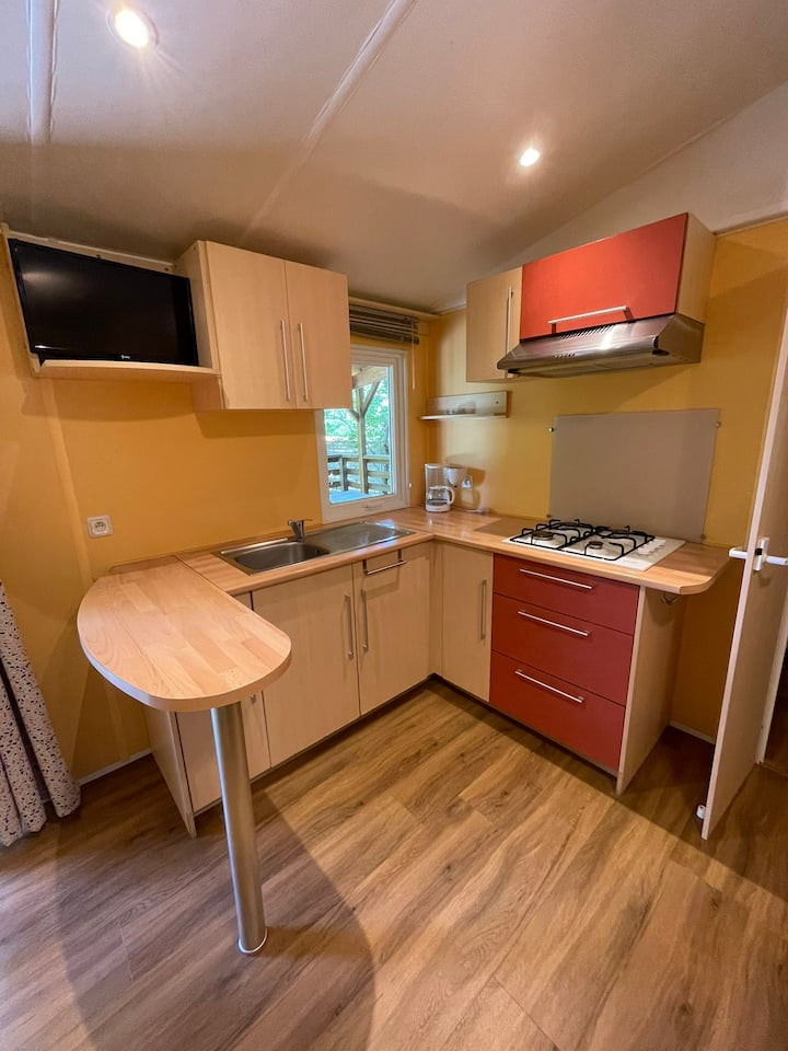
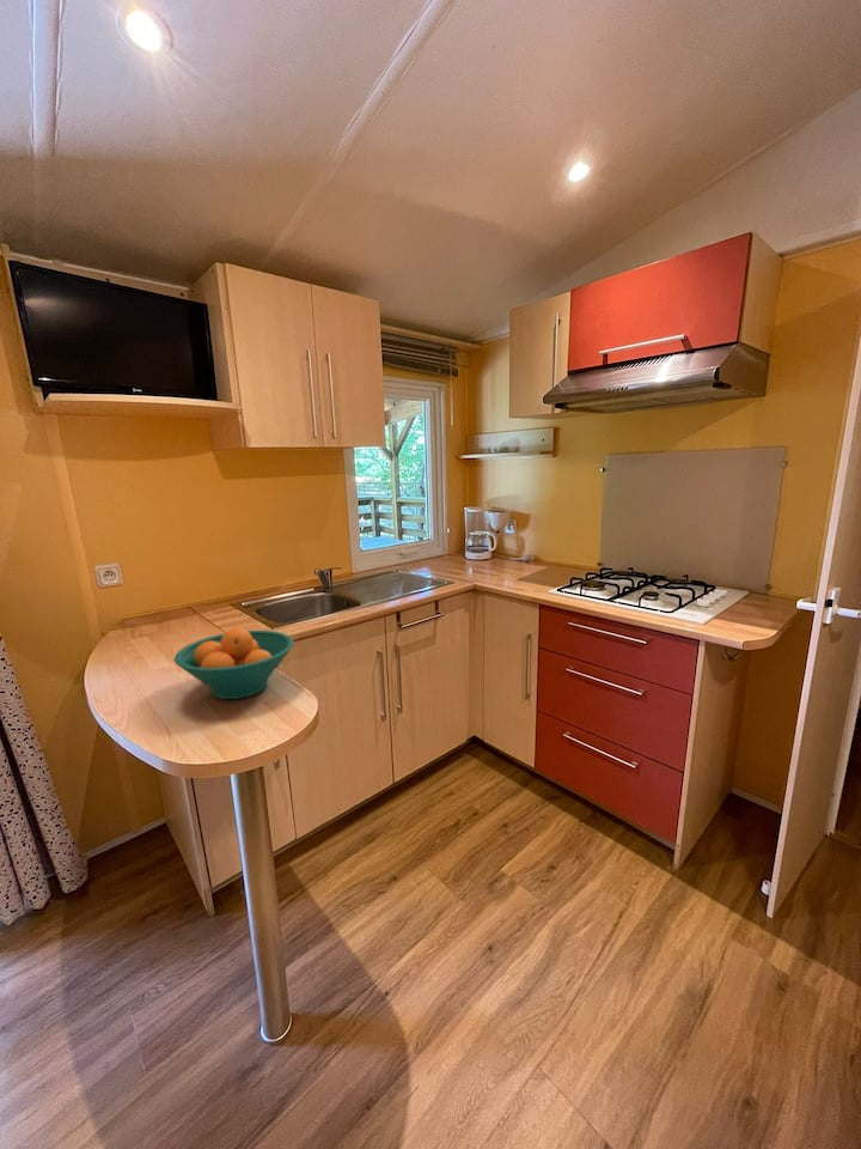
+ fruit bowl (237, 658)
